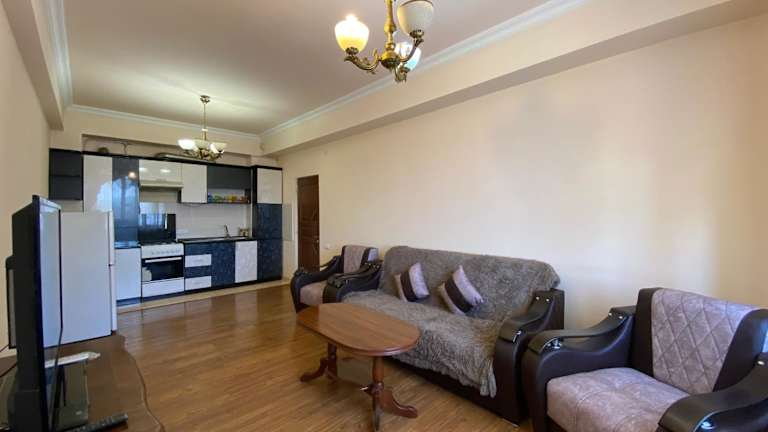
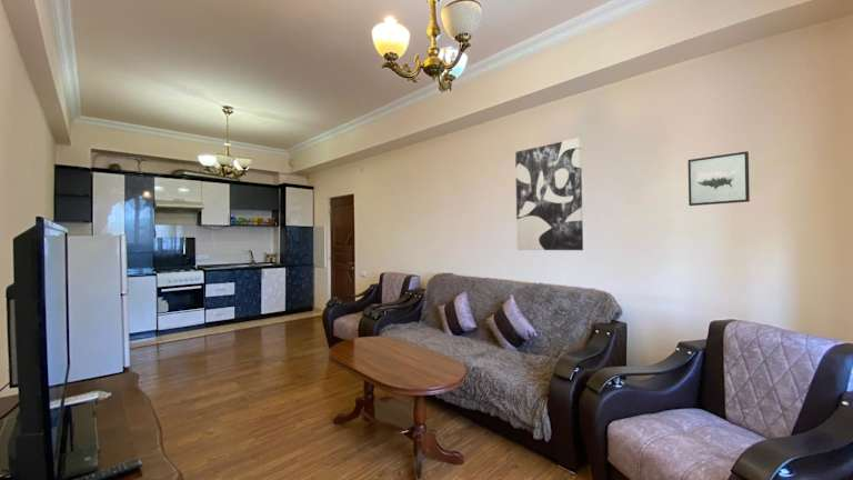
+ wall art (546, 198)
+ wall art (716, 179)
